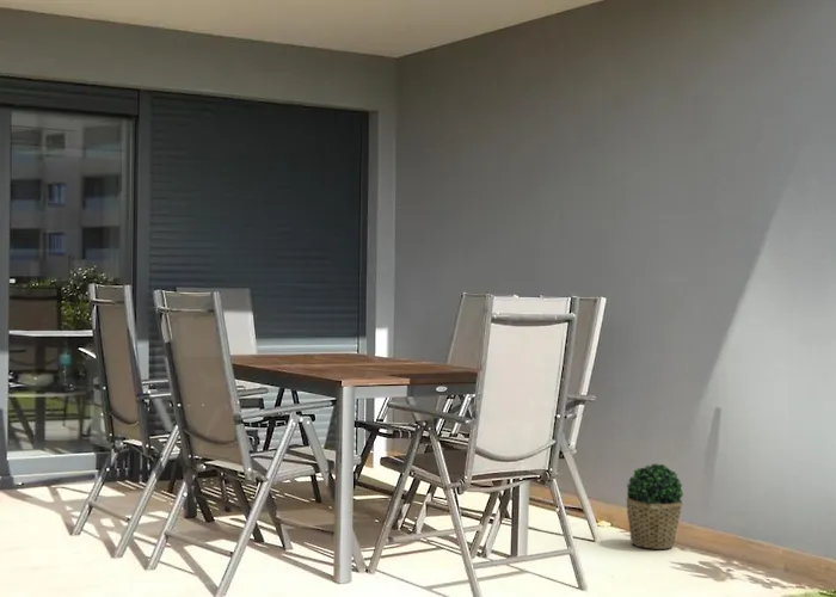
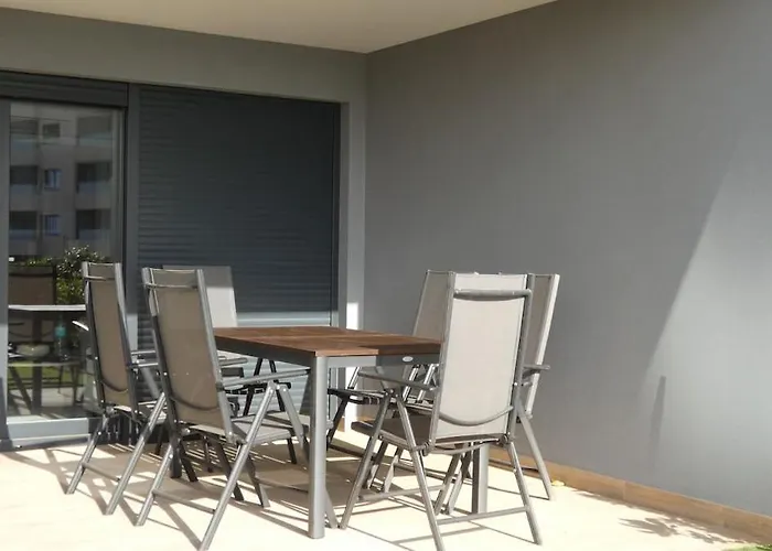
- potted plant (653, 504)
